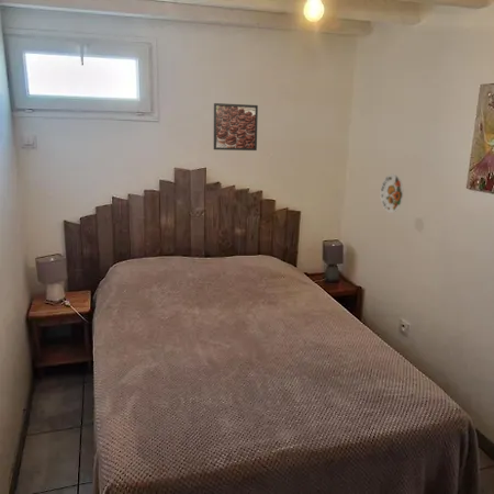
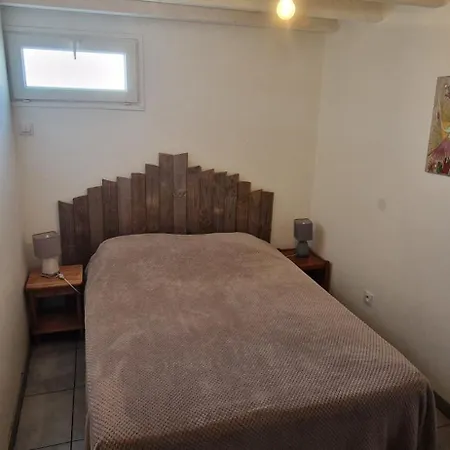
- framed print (235, 127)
- decorative plate (391, 193)
